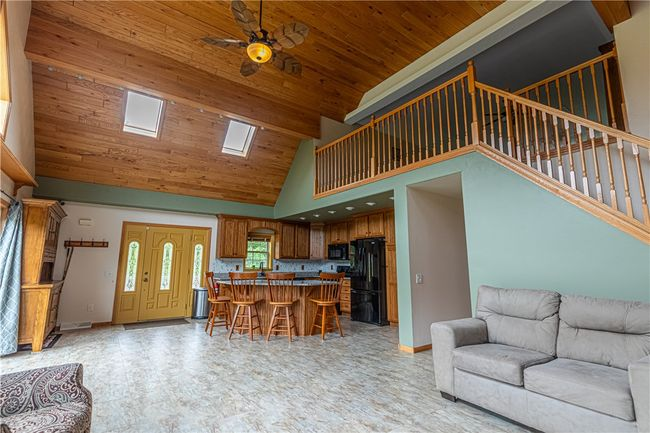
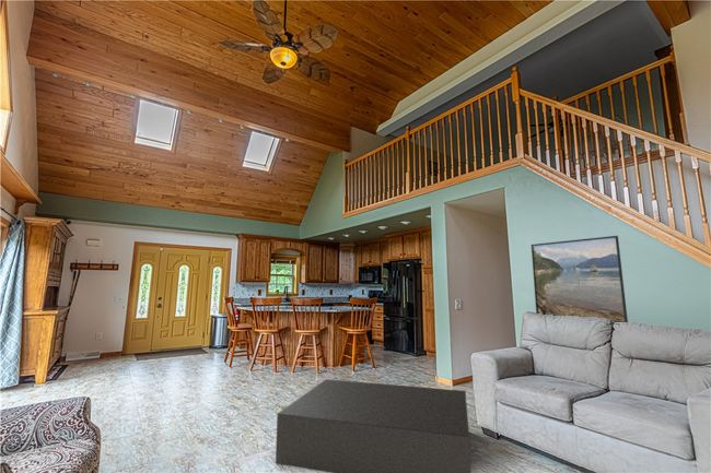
+ coffee table (381, 423)
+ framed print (573, 280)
